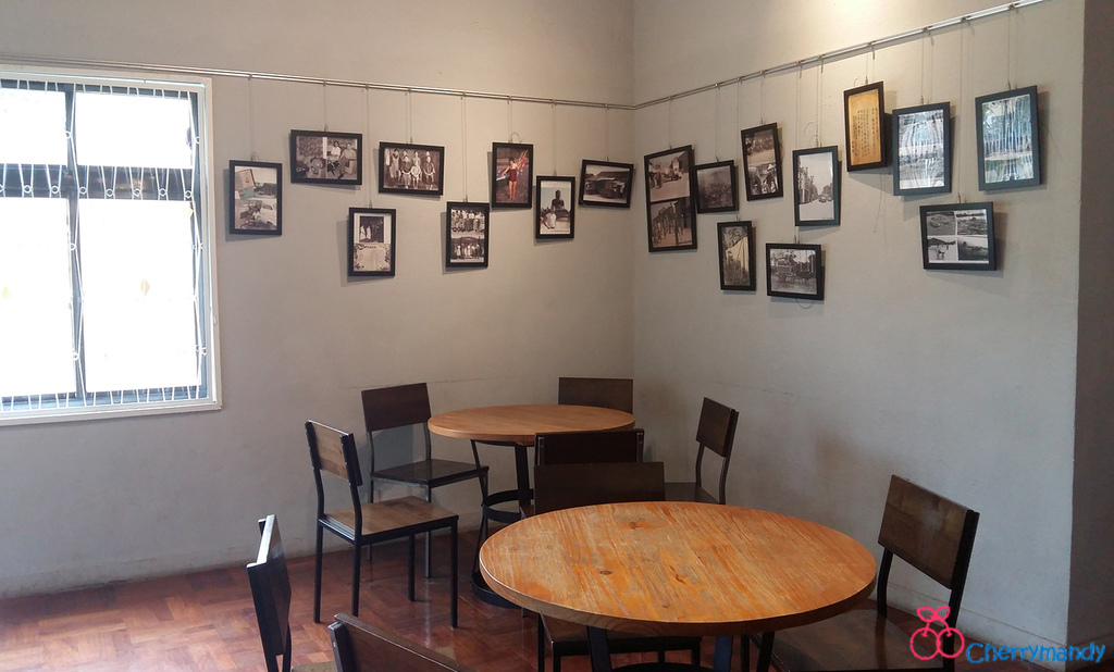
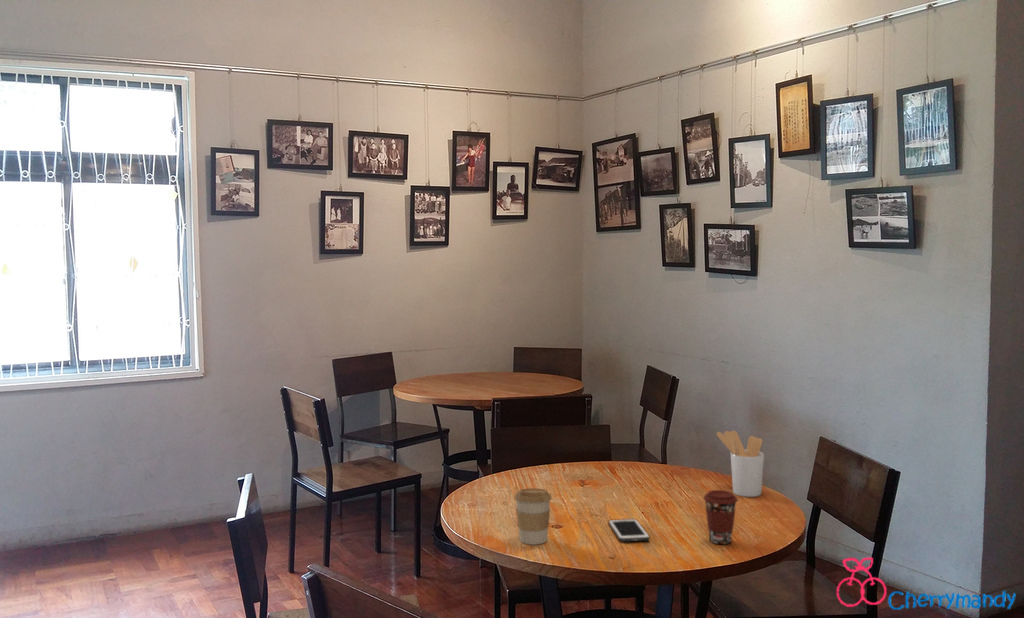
+ cell phone (628, 530)
+ coffee cup (533, 514)
+ coffee cup (720, 517)
+ utensil holder (740, 461)
